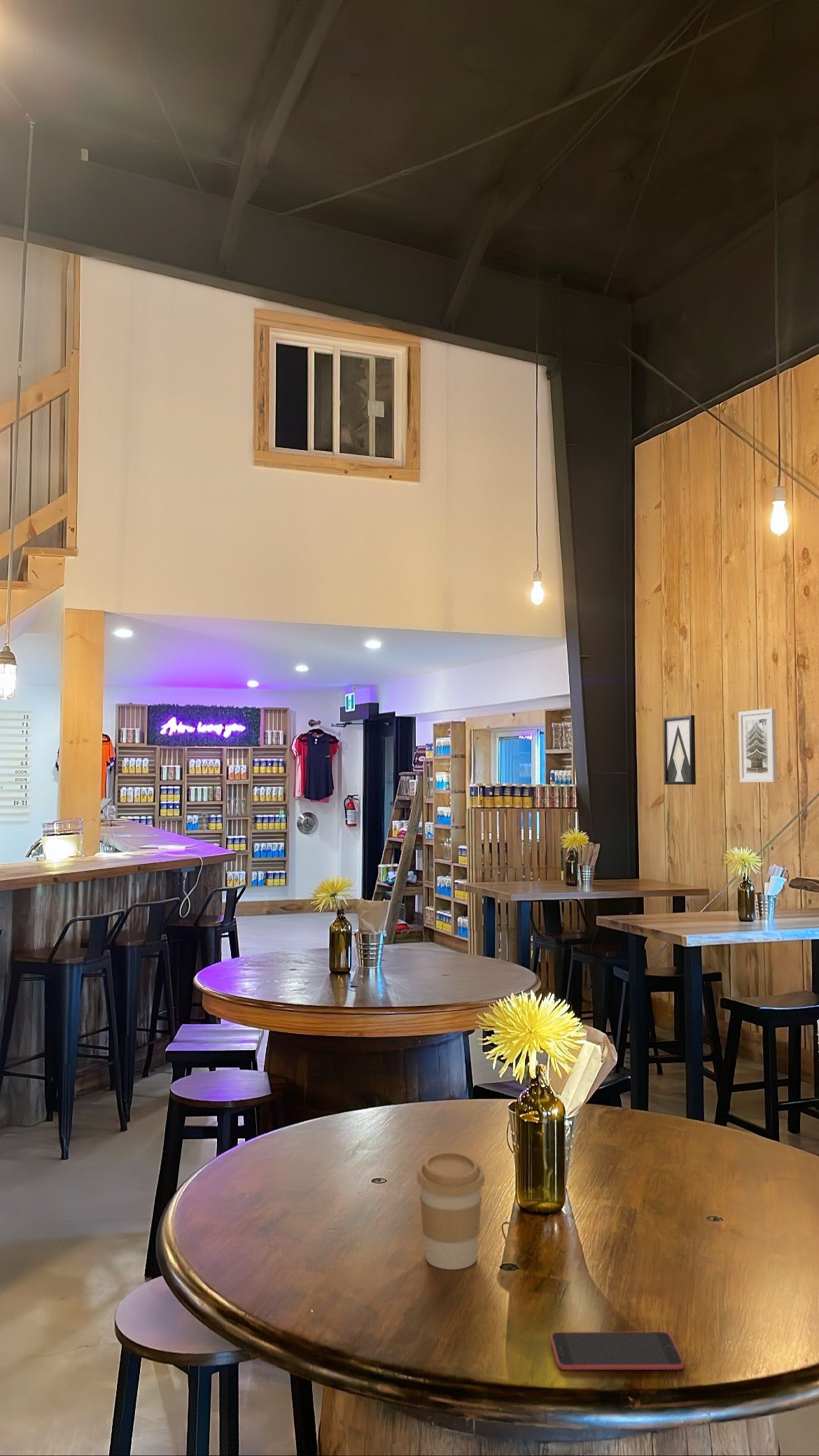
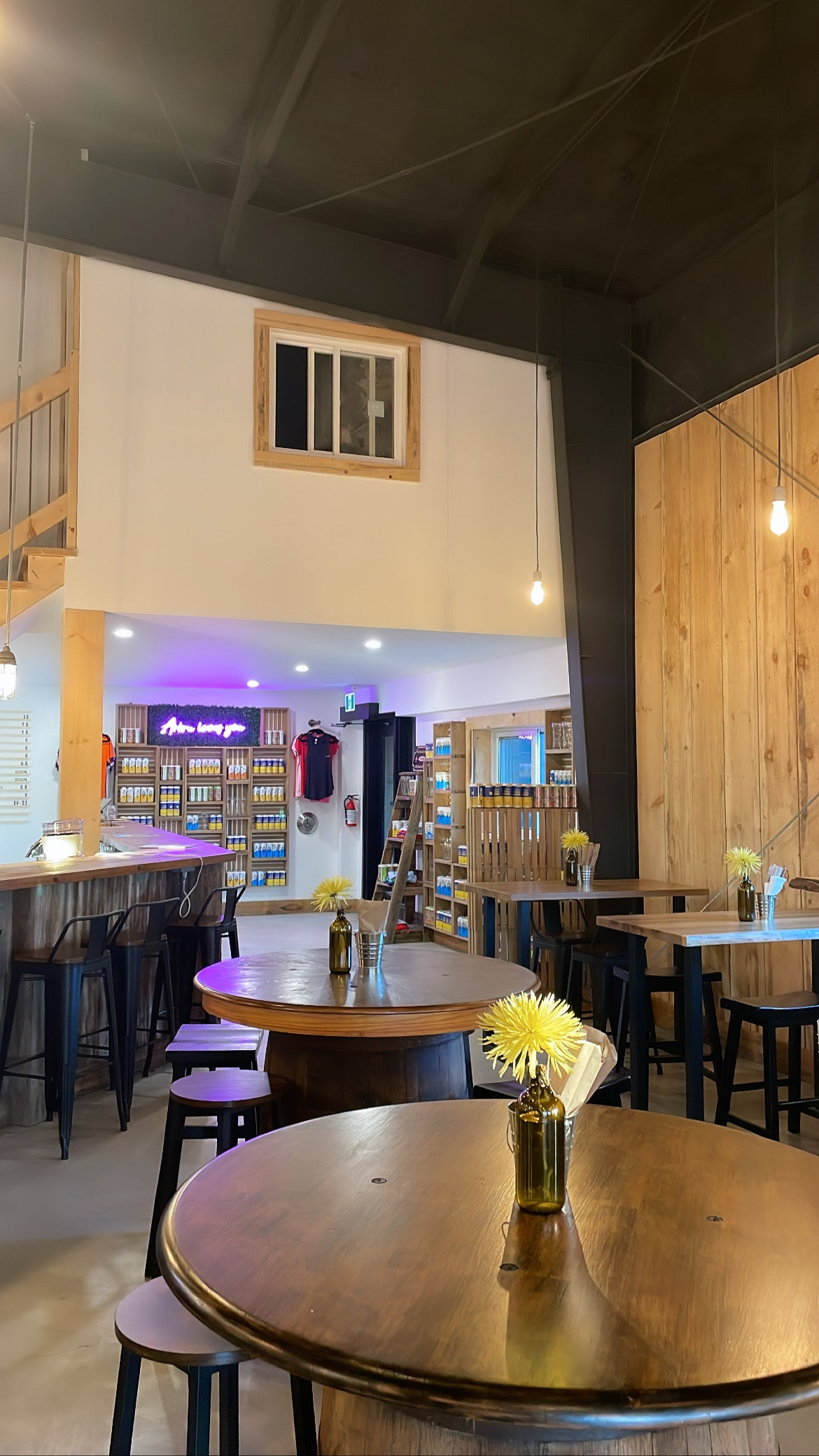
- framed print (757, 746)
- coffee cup (451, 1208)
- wall art (679, 750)
- smartphone (615, 1350)
